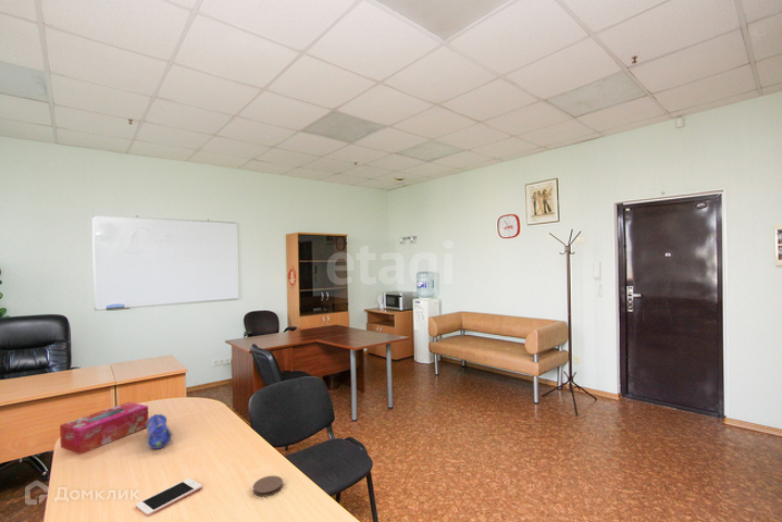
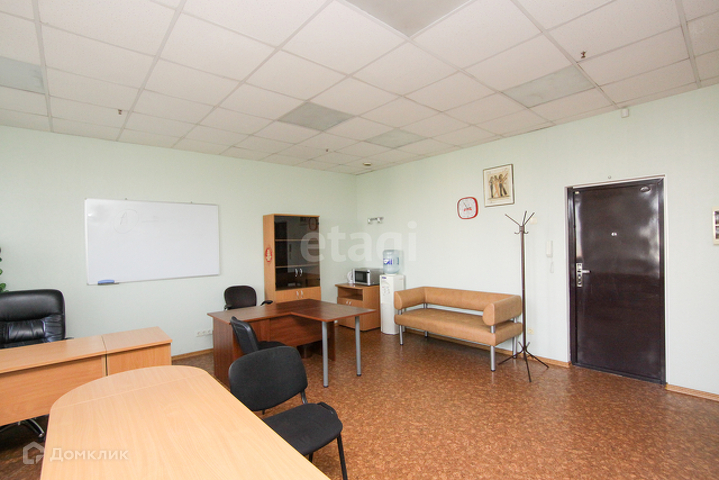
- cell phone (170, 495)
- tissue box (107, 425)
- pencil case (158, 430)
- coaster (268, 485)
